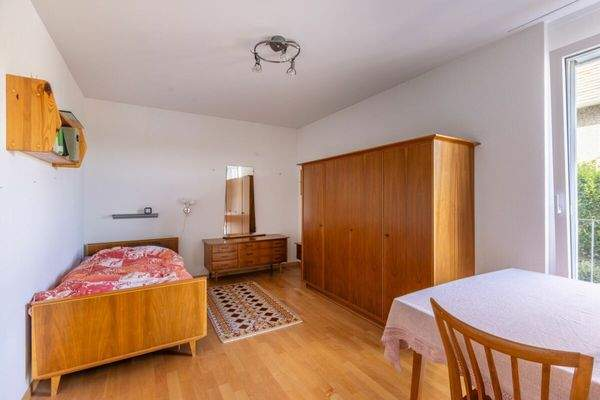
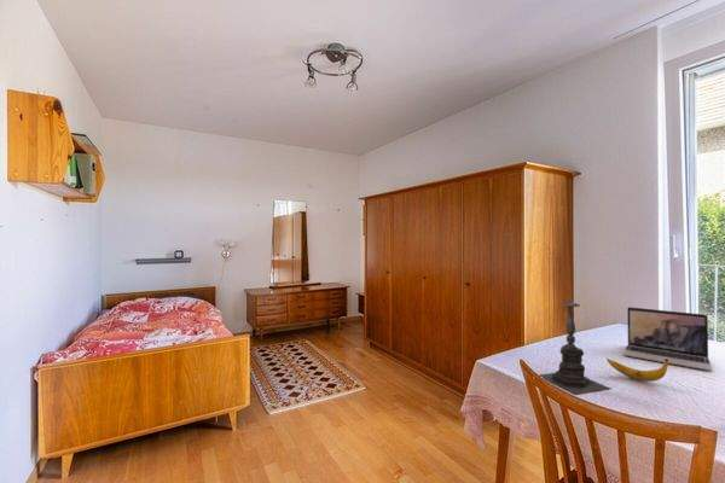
+ banana (636, 369)
+ candle holder (572, 336)
+ laptop (665, 336)
